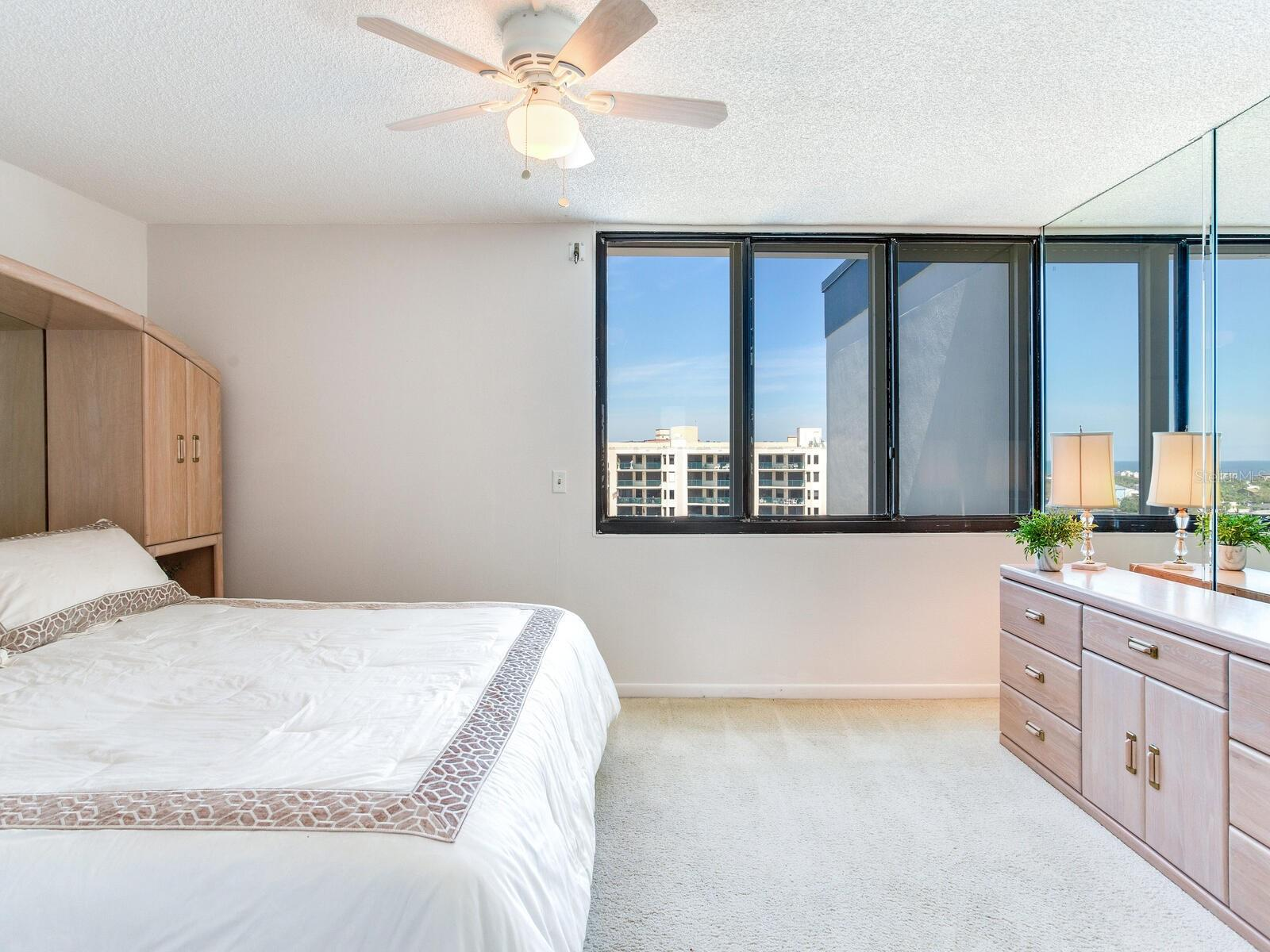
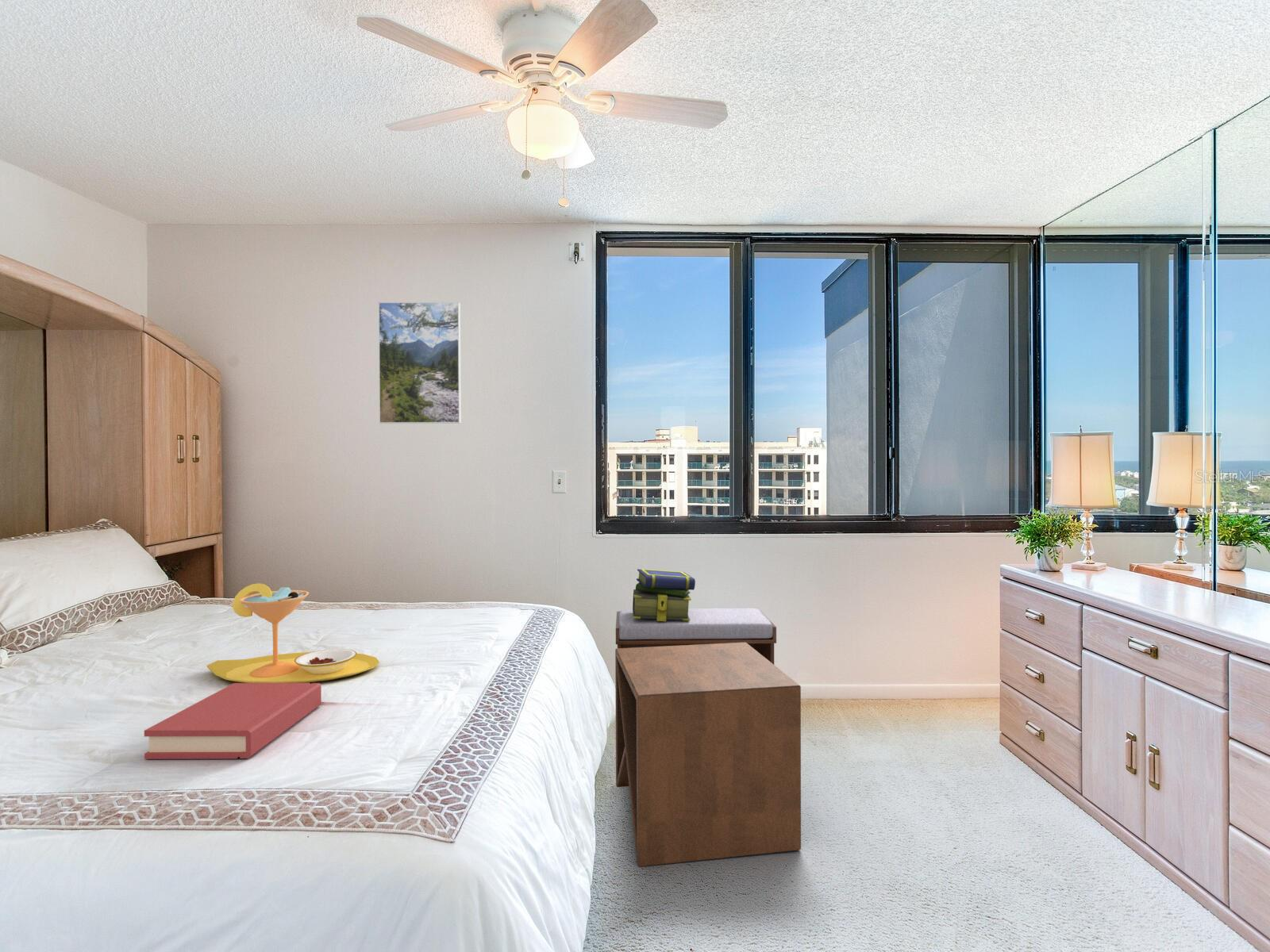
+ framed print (420, 363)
+ hardback book (241, 716)
+ bench (692, 644)
+ stack of books (663, 593)
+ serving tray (284, 617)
+ side table (699, 739)
